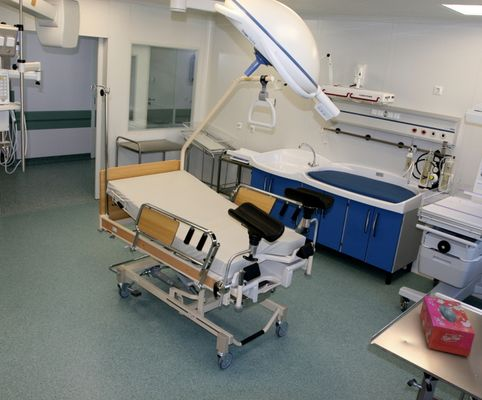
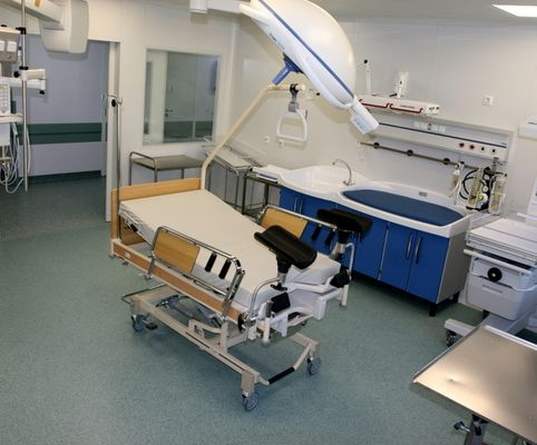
- tissue box (445, 324)
